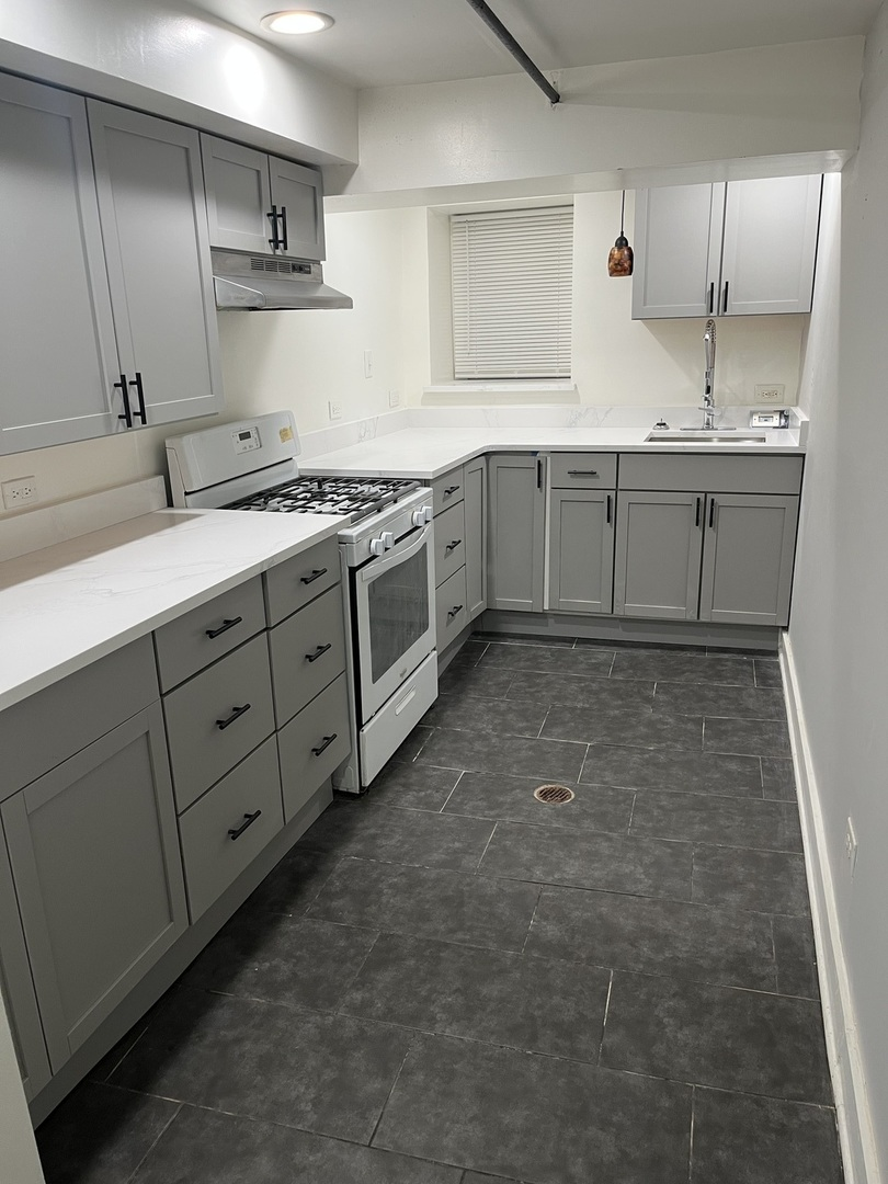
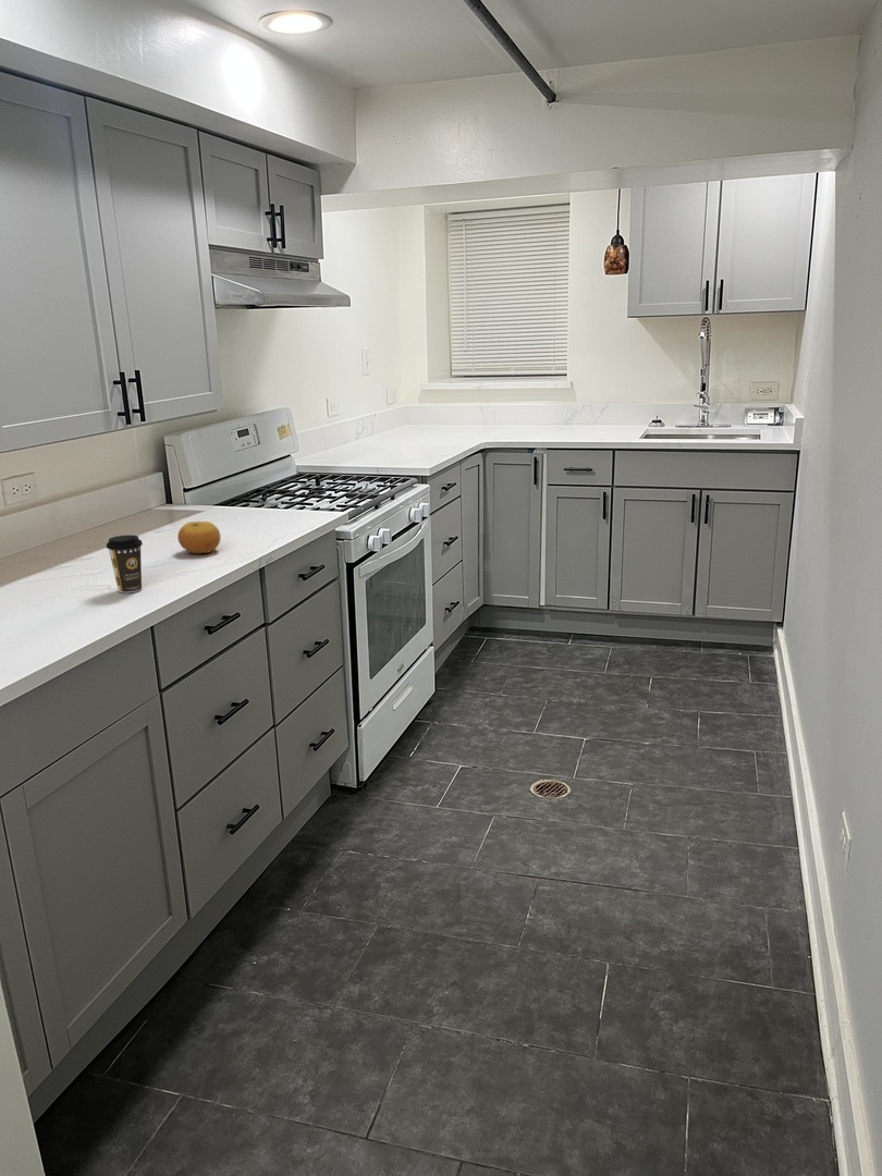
+ coffee cup (126, 564)
+ fruit (199, 537)
